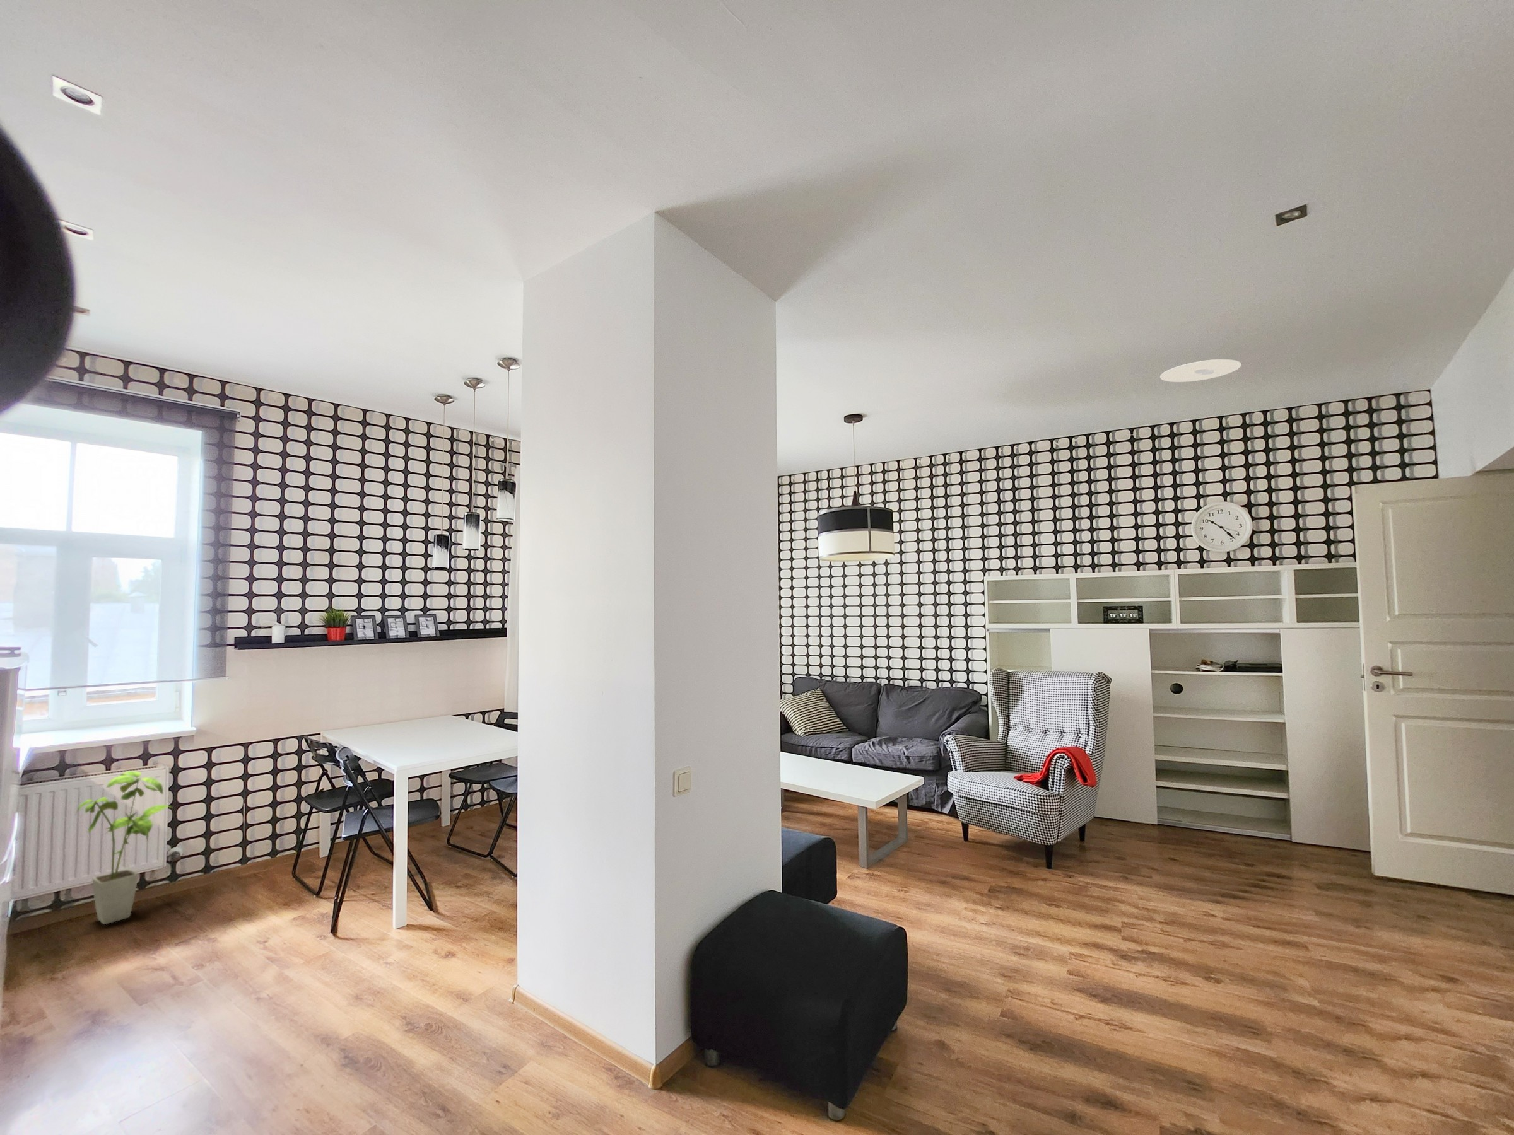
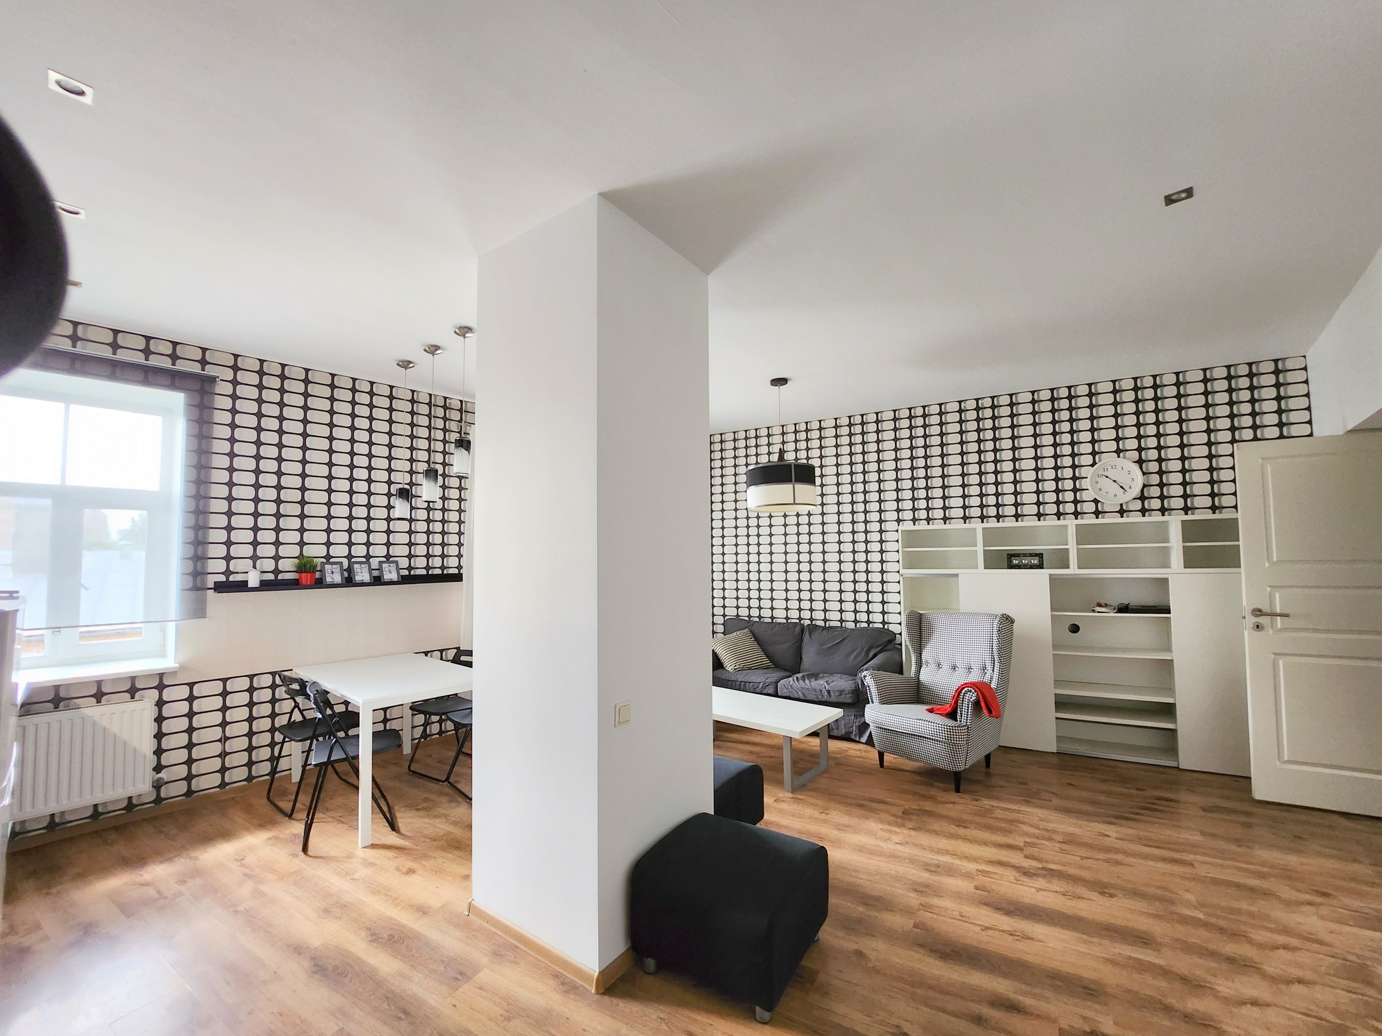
- house plant (128, 843)
- recessed light (1199, 367)
